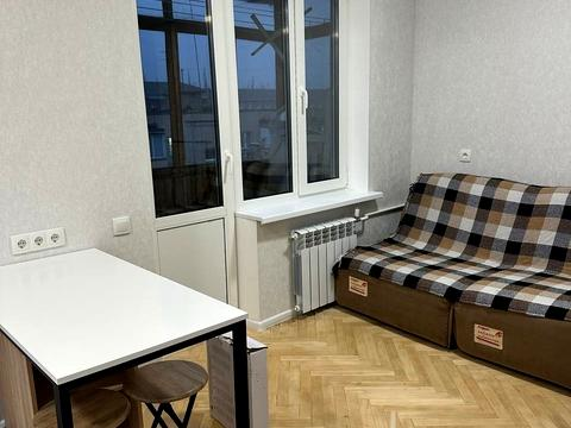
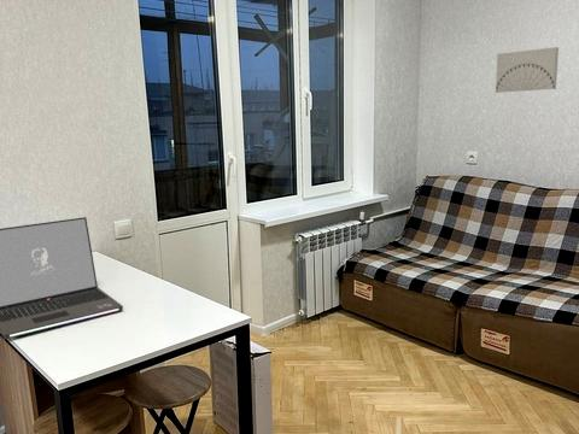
+ laptop (49, 270)
+ wall art (525, 70)
